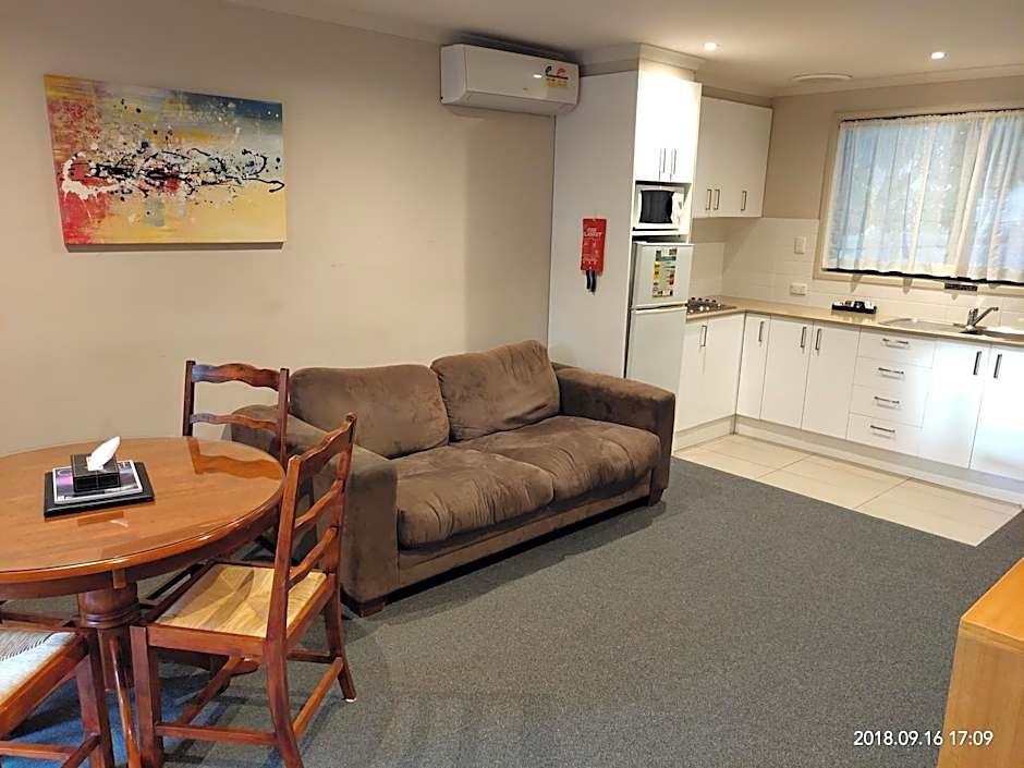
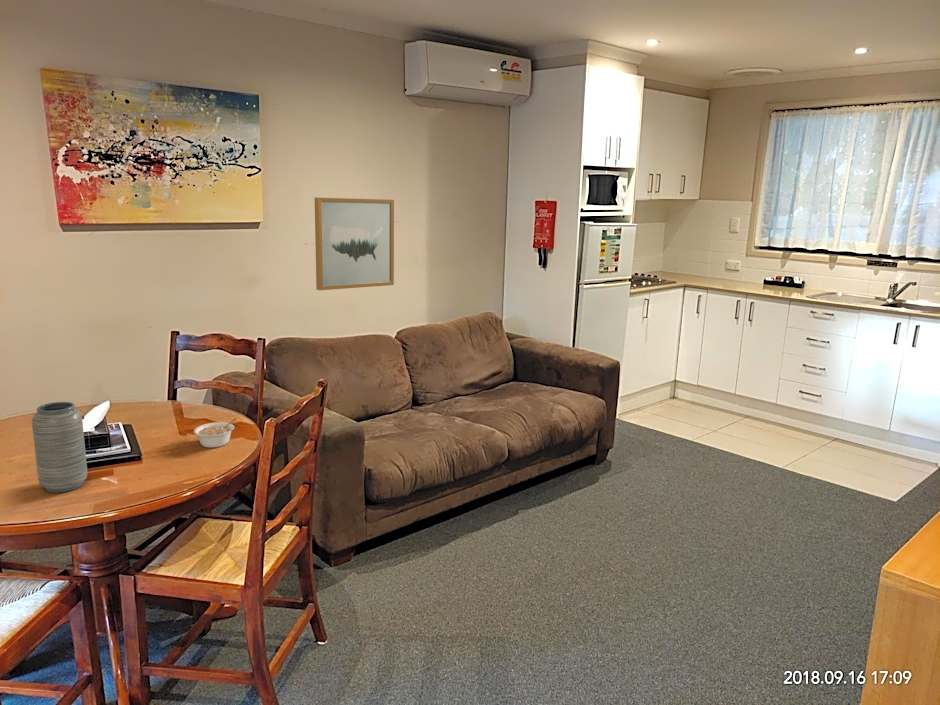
+ vase (60, 446)
+ wall art (356, 243)
+ legume (215, 433)
